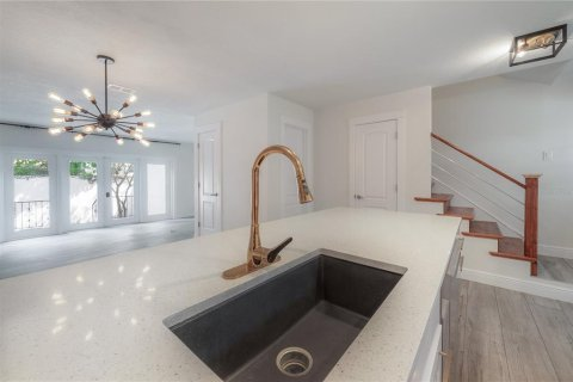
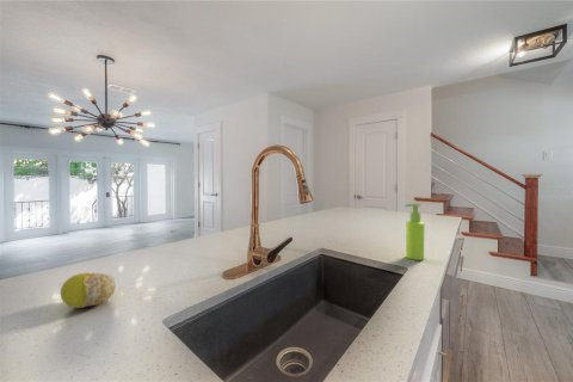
+ soap dispenser (413, 230)
+ fruit (90, 288)
